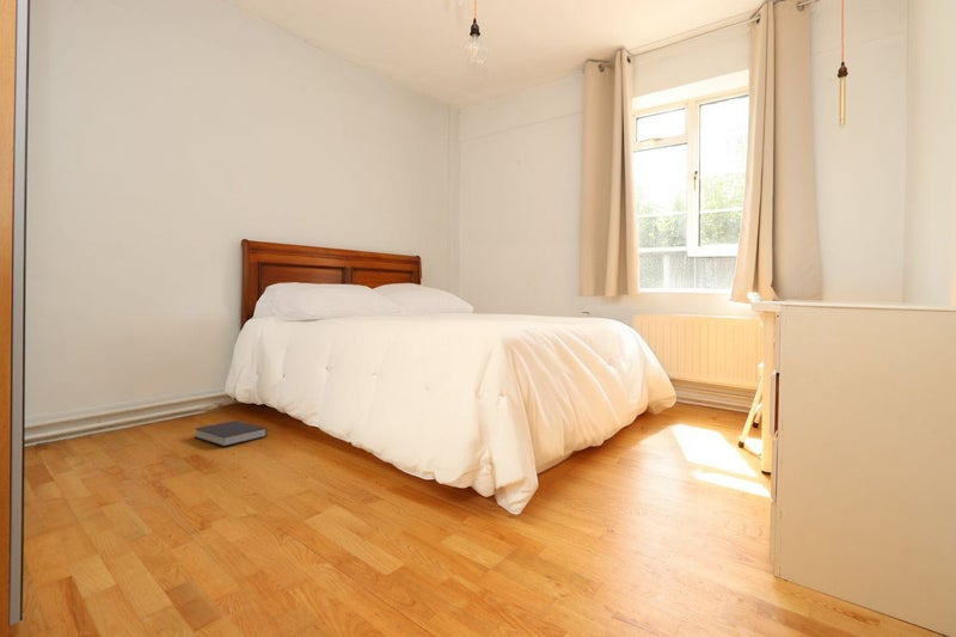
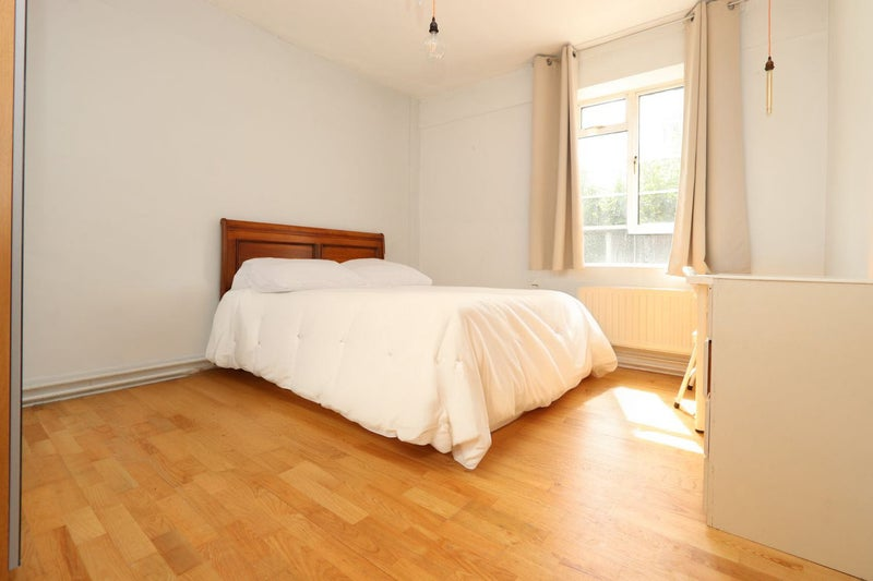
- book (231, 431)
